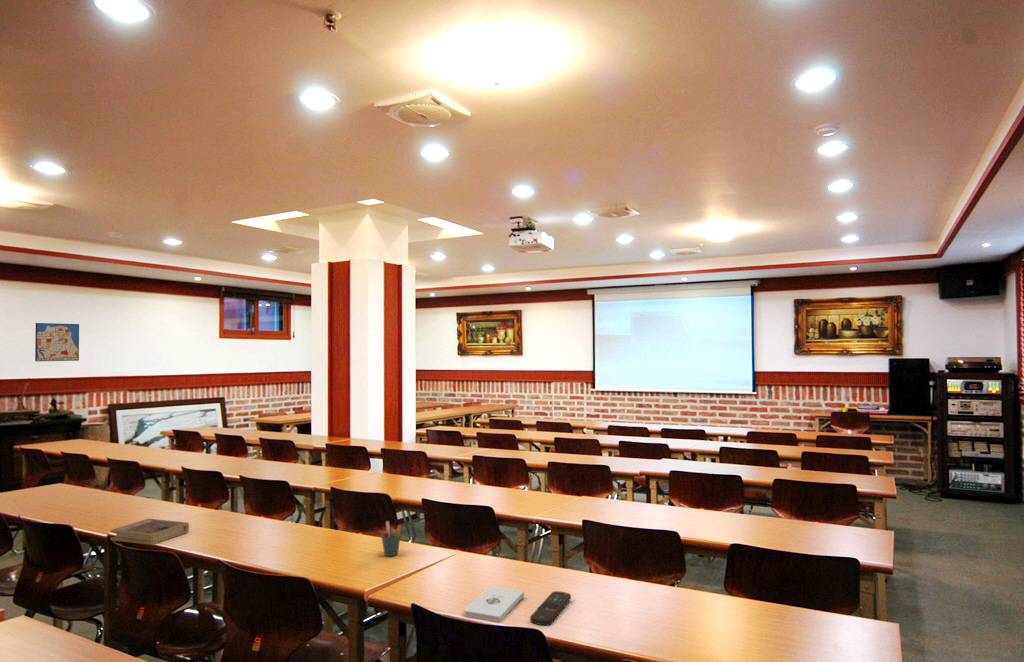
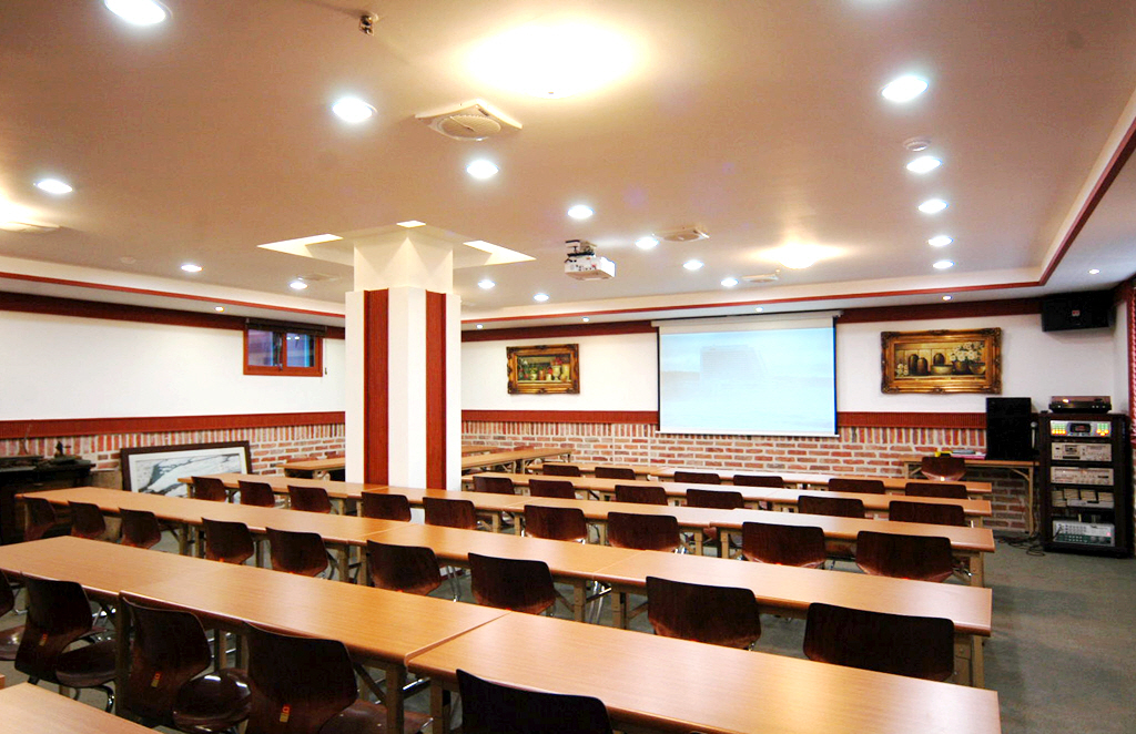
- book (150, 531)
- notepad (494, 602)
- wall art (57, 342)
- remote control (551, 607)
- pen holder (391, 538)
